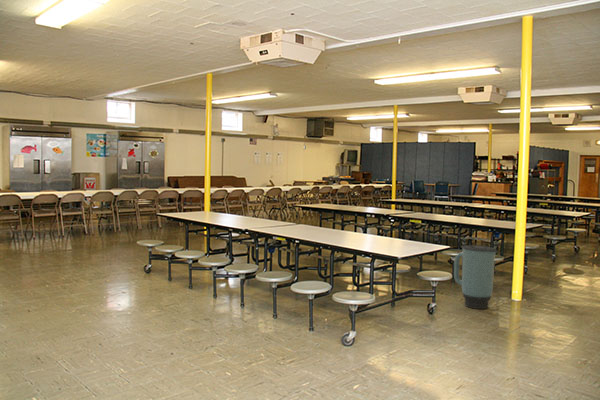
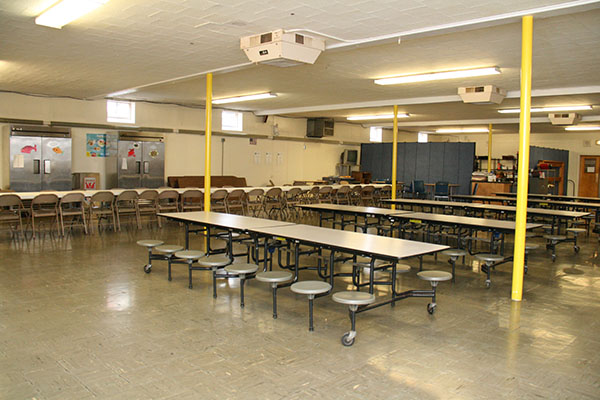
- trash can (474, 276)
